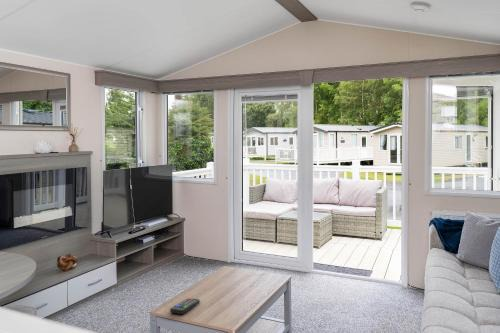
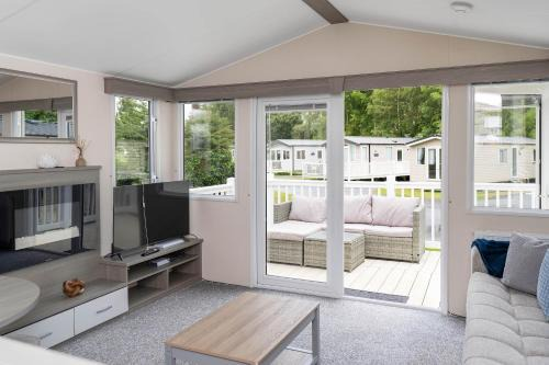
- remote control (185, 305)
